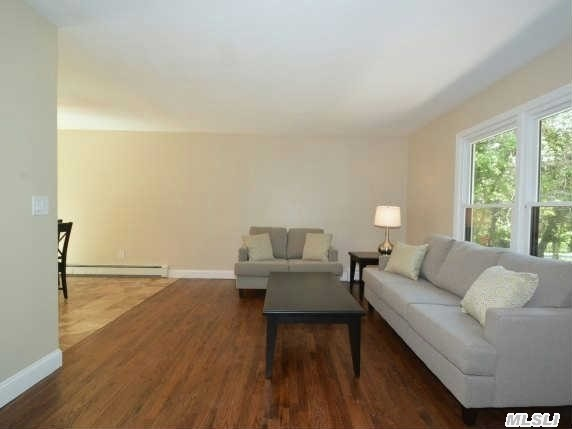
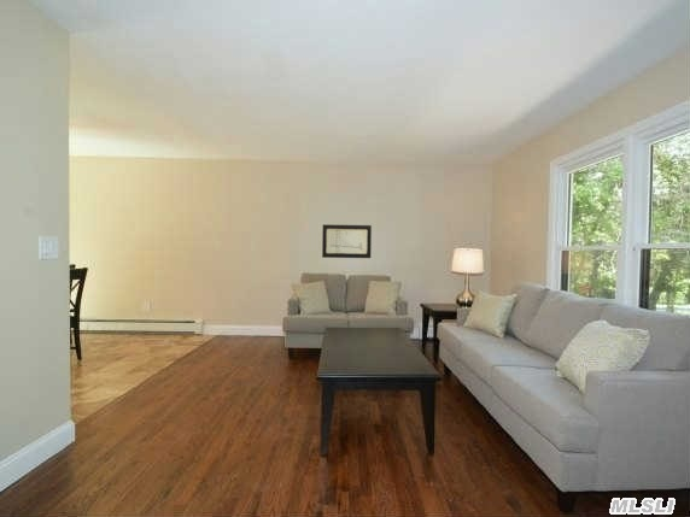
+ wall art (346, 241)
